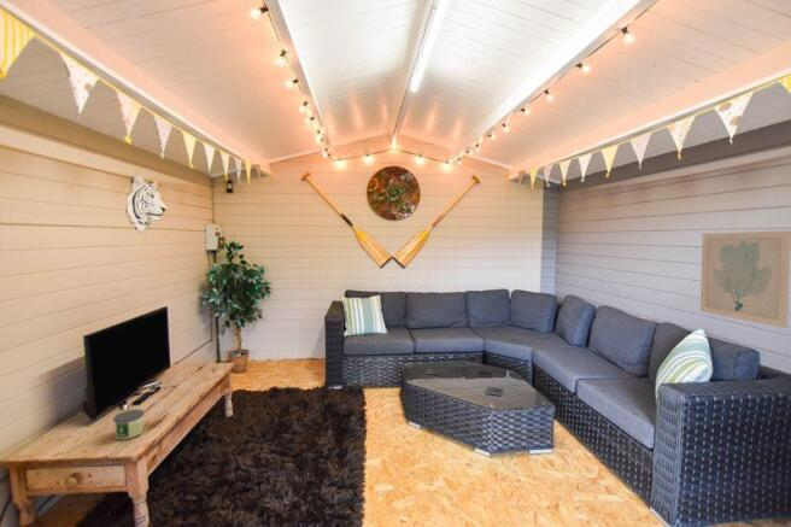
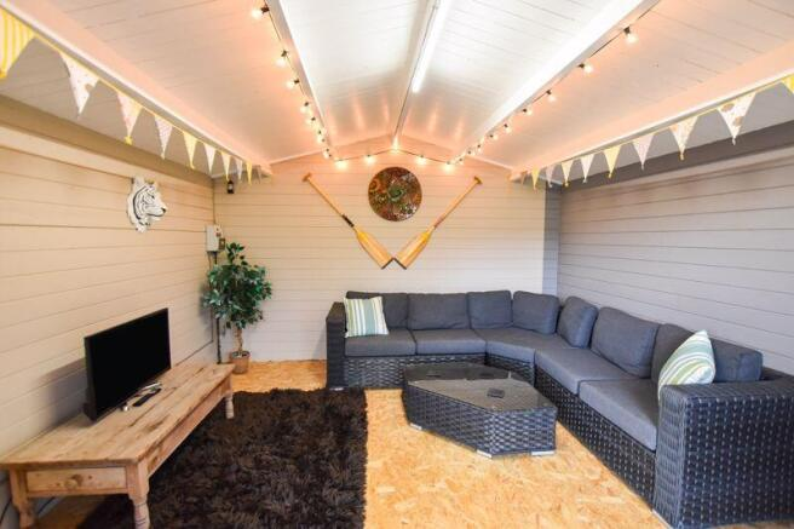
- candle (129, 424)
- wall art (740, 275)
